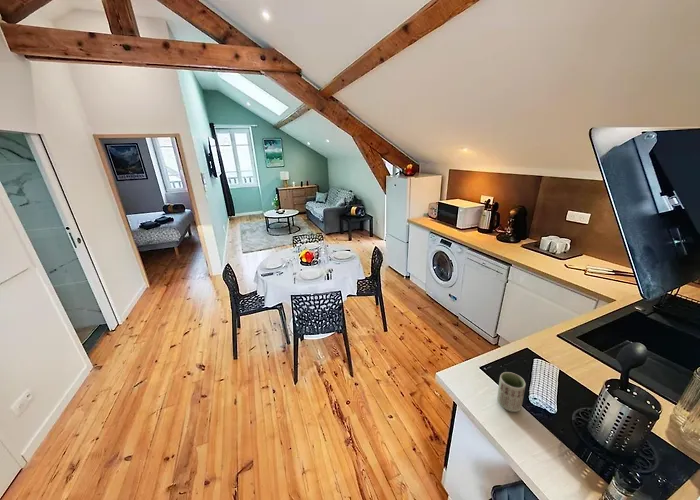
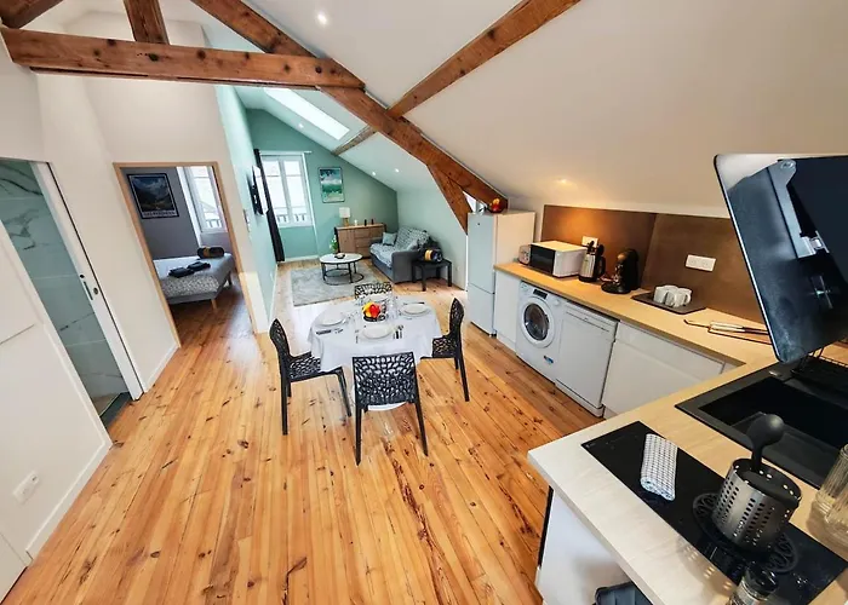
- cup (510, 392)
